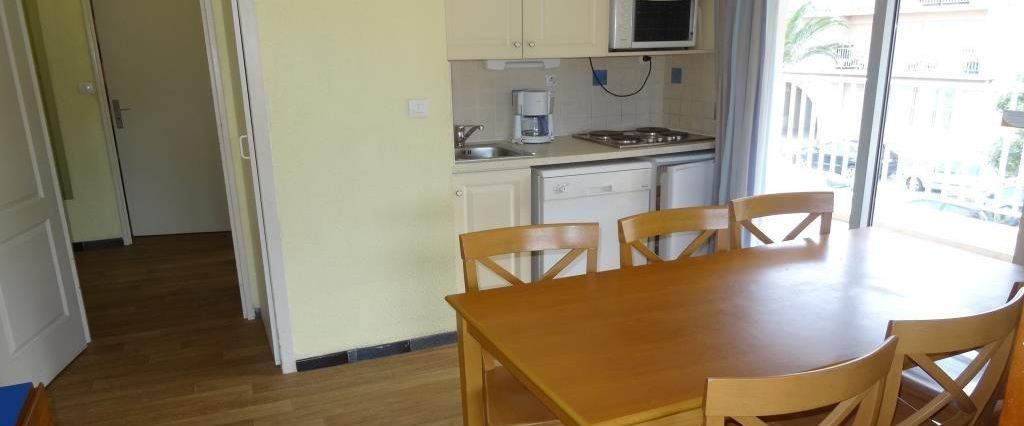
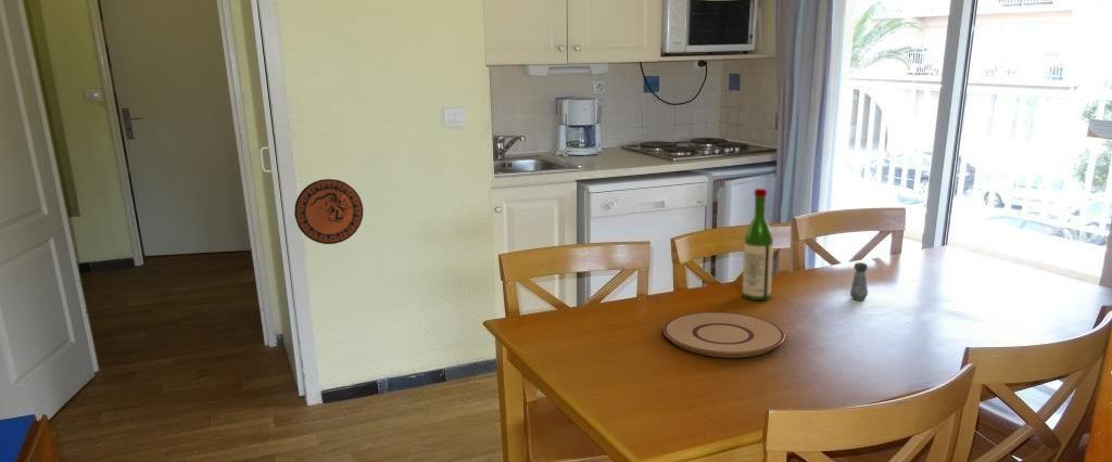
+ plate (722, 333)
+ wine bottle (758, 243)
+ decorative plate (329, 211)
+ salt shaker (859, 281)
